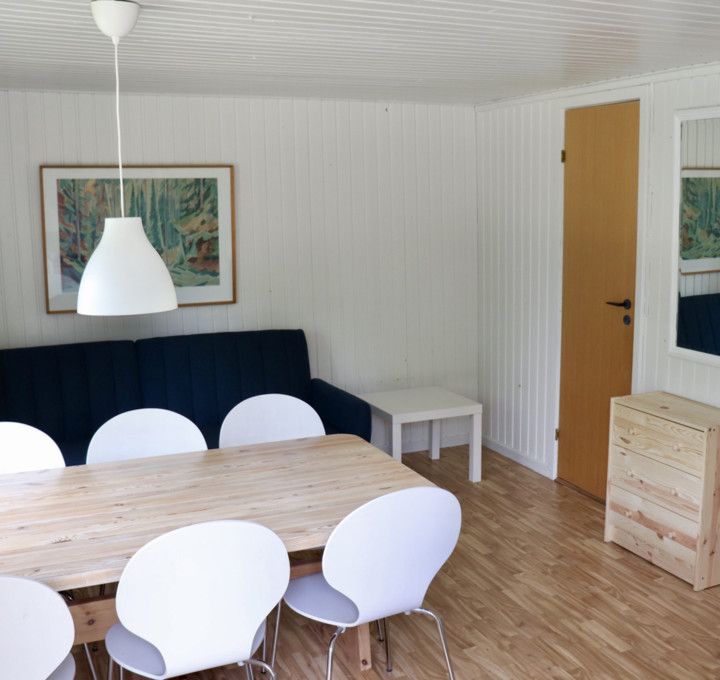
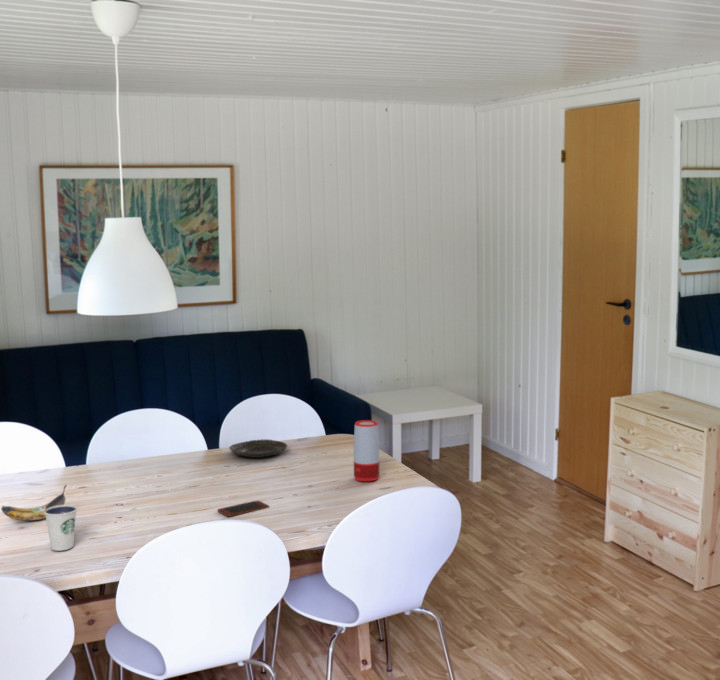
+ smartphone (243, 508)
+ banana (36, 507)
+ tart tin (258, 449)
+ dixie cup (61, 528)
+ speaker (366, 450)
